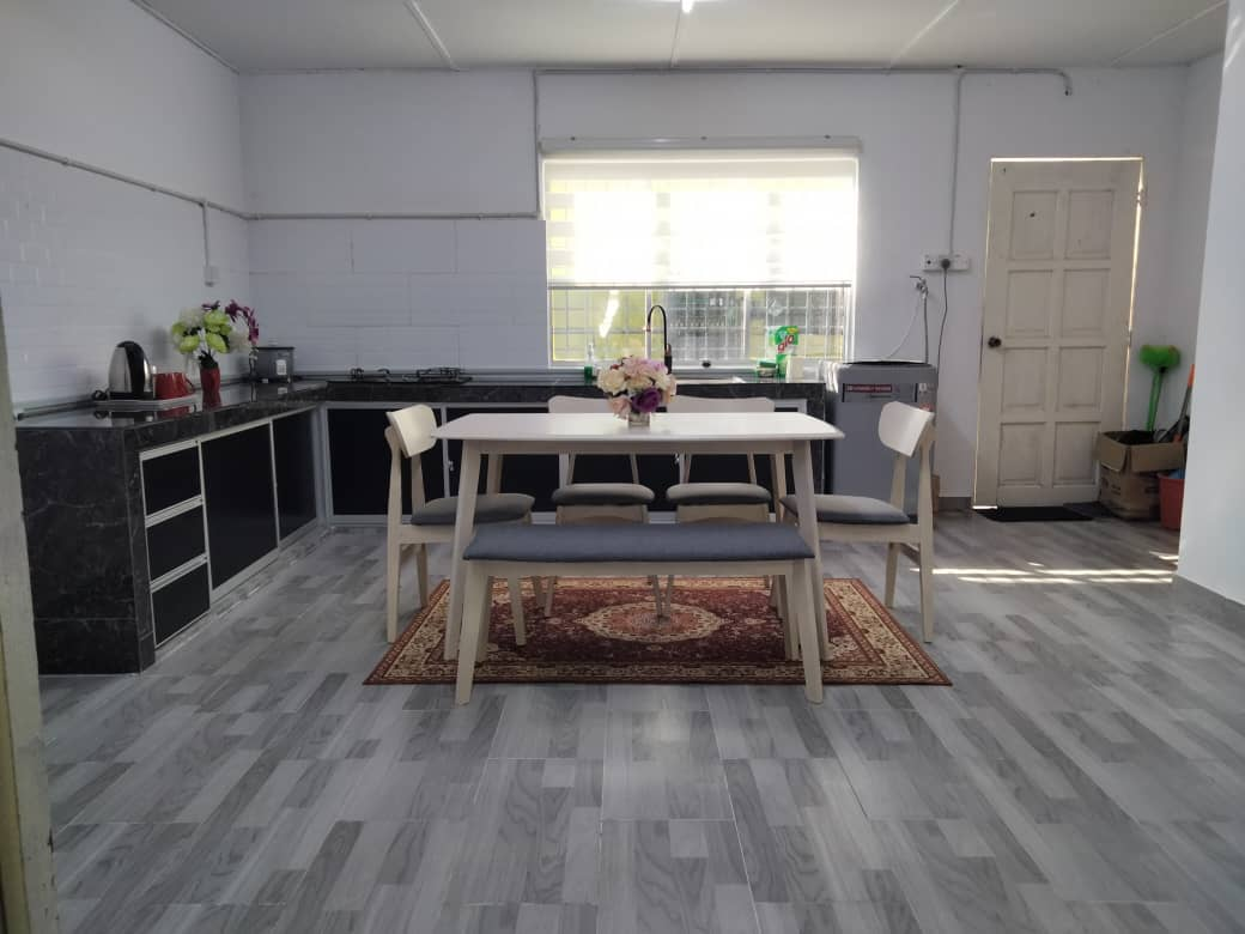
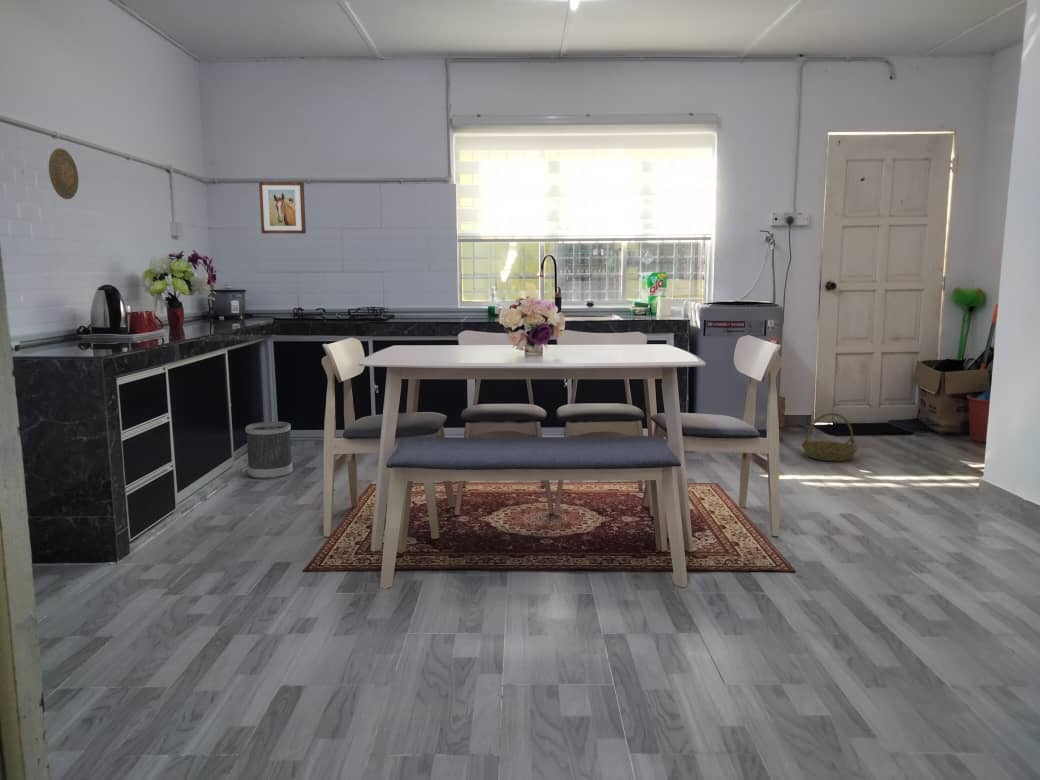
+ wall art (282, 207)
+ wastebasket (269, 449)
+ basket (829, 441)
+ decorative plate (66, 174)
